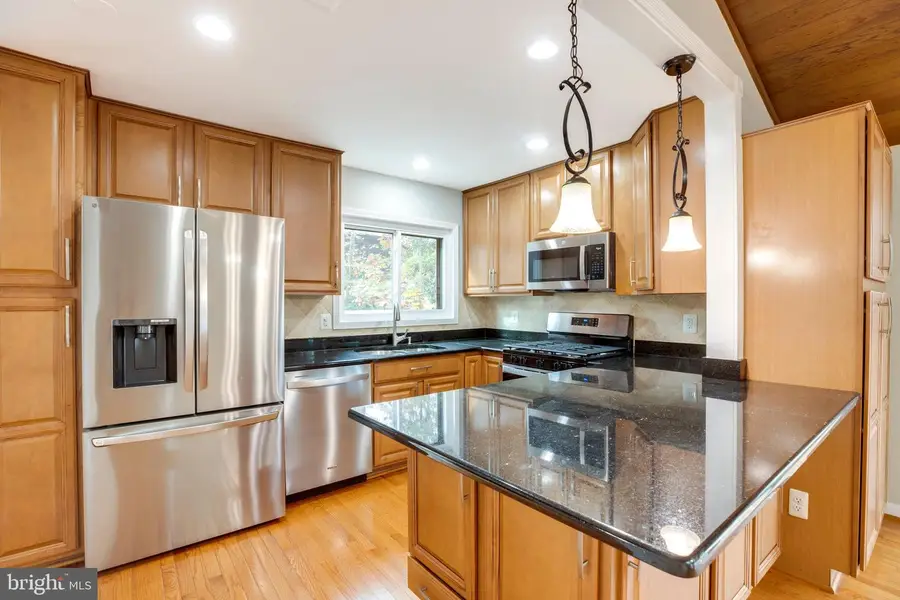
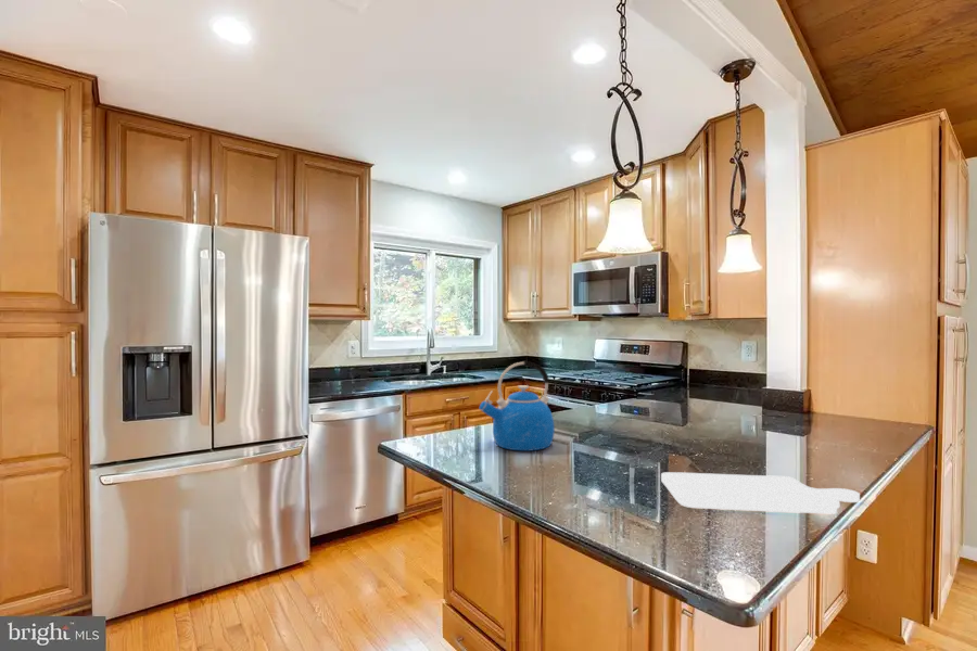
+ kettle (516, 403)
+ cutting board (764, 487)
